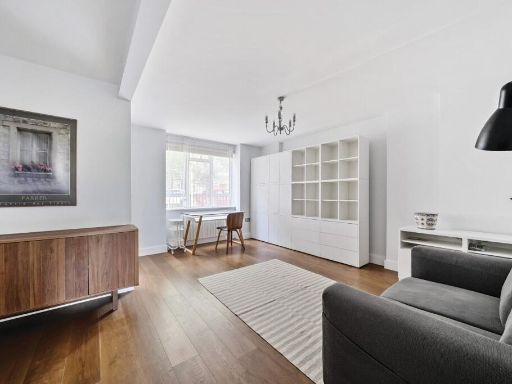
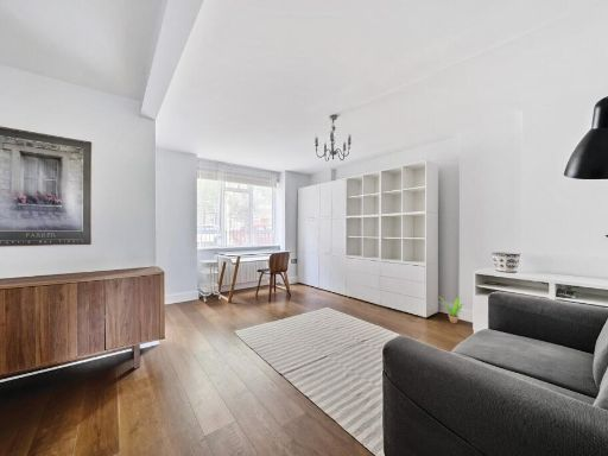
+ potted plant (454, 310)
